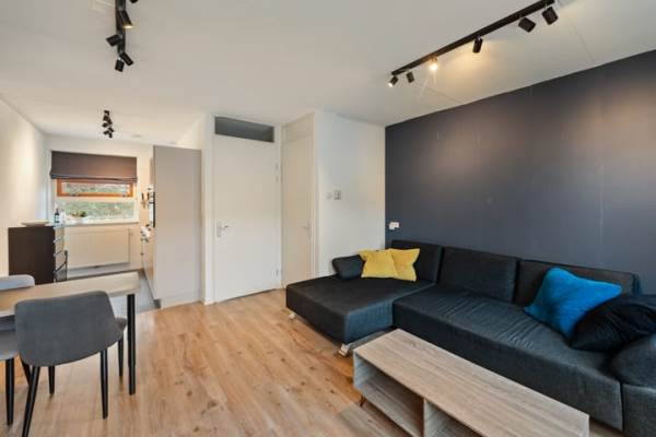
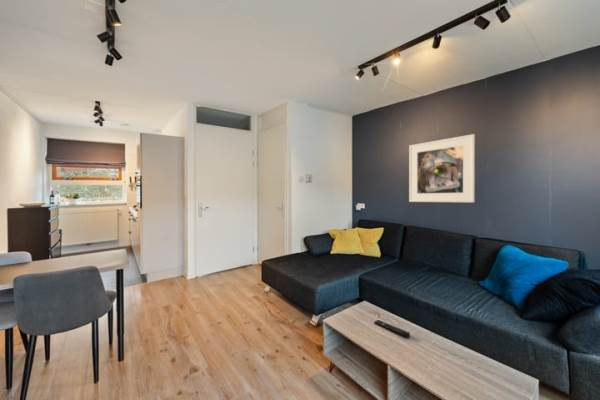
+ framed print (438, 171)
+ remote control (391, 328)
